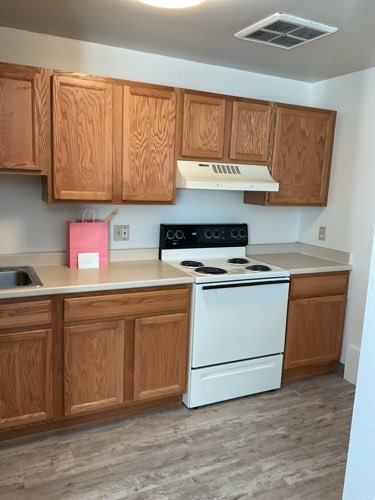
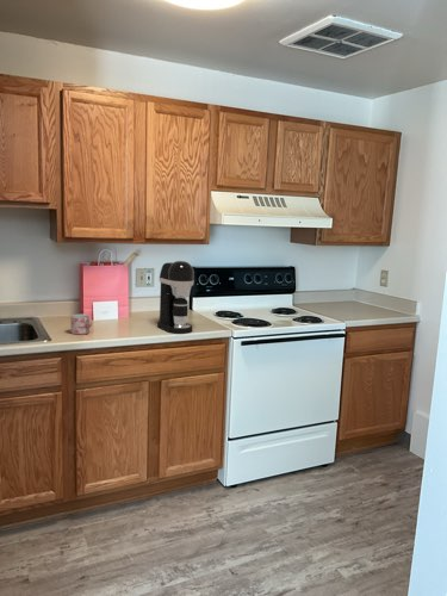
+ mug (81, 324)
+ coffee maker (175, 294)
